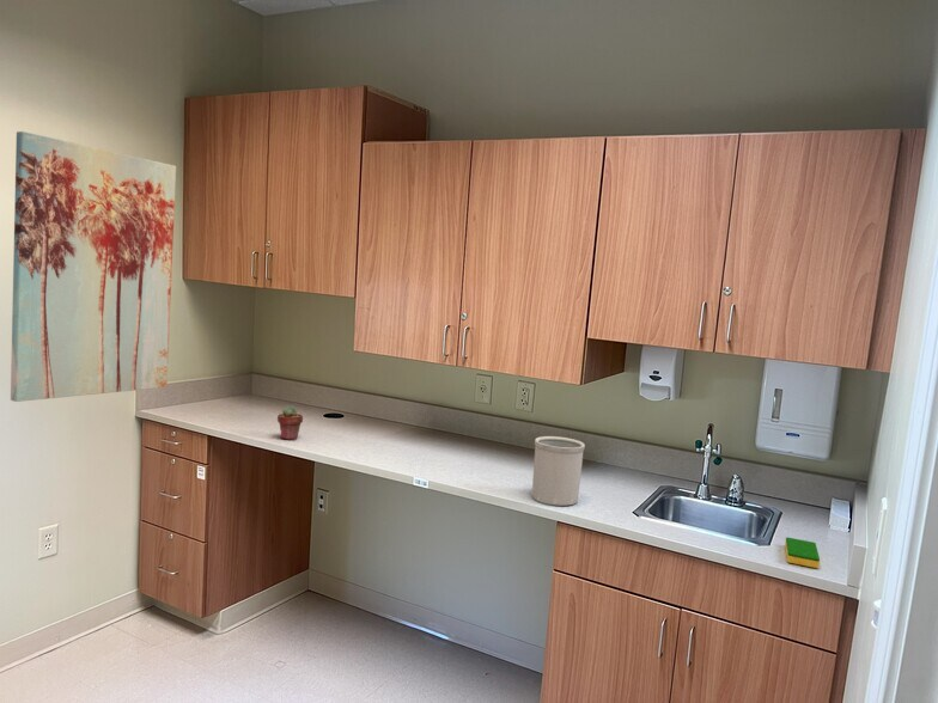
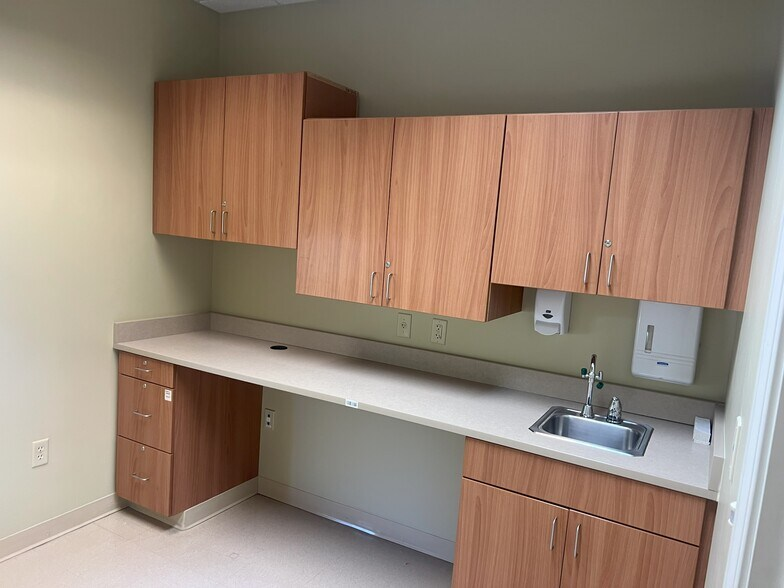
- utensil holder (556, 470)
- dish sponge (802, 551)
- potted succulent (290, 421)
- wall art (99, 273)
